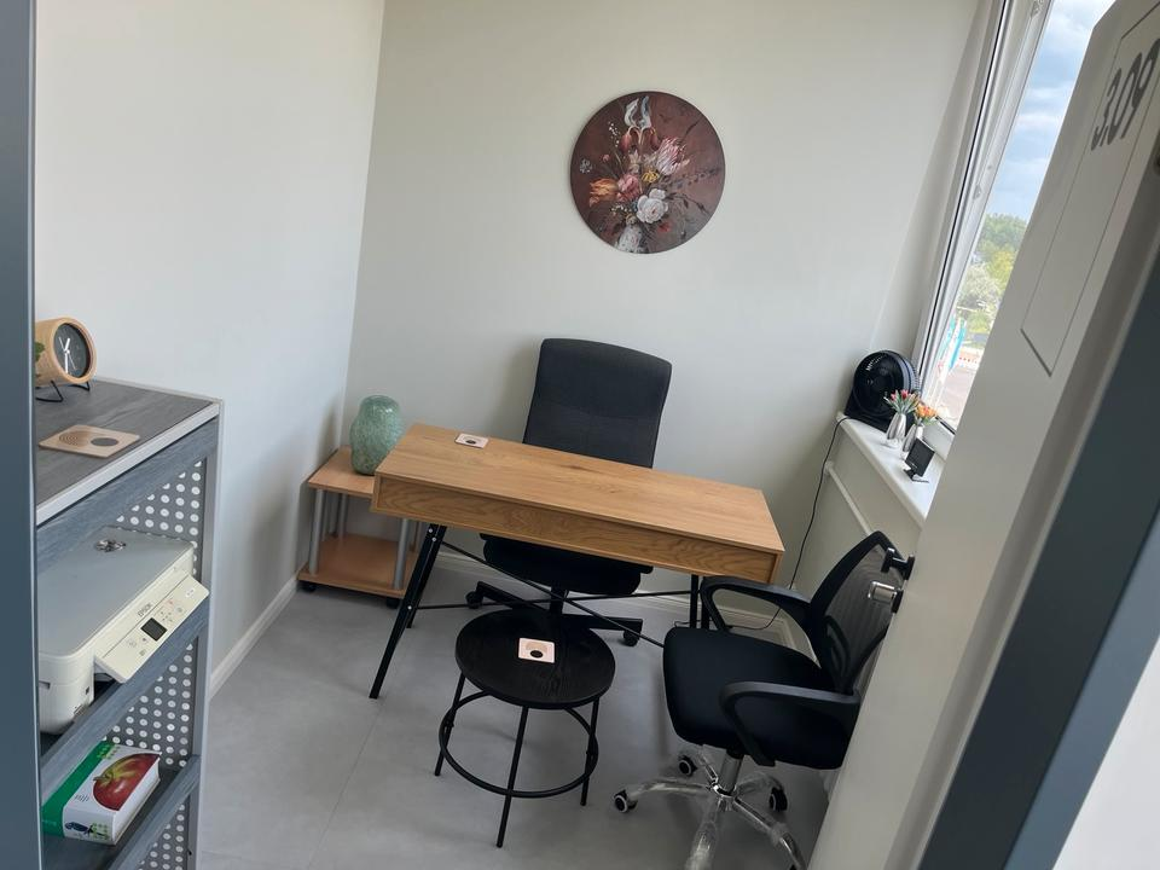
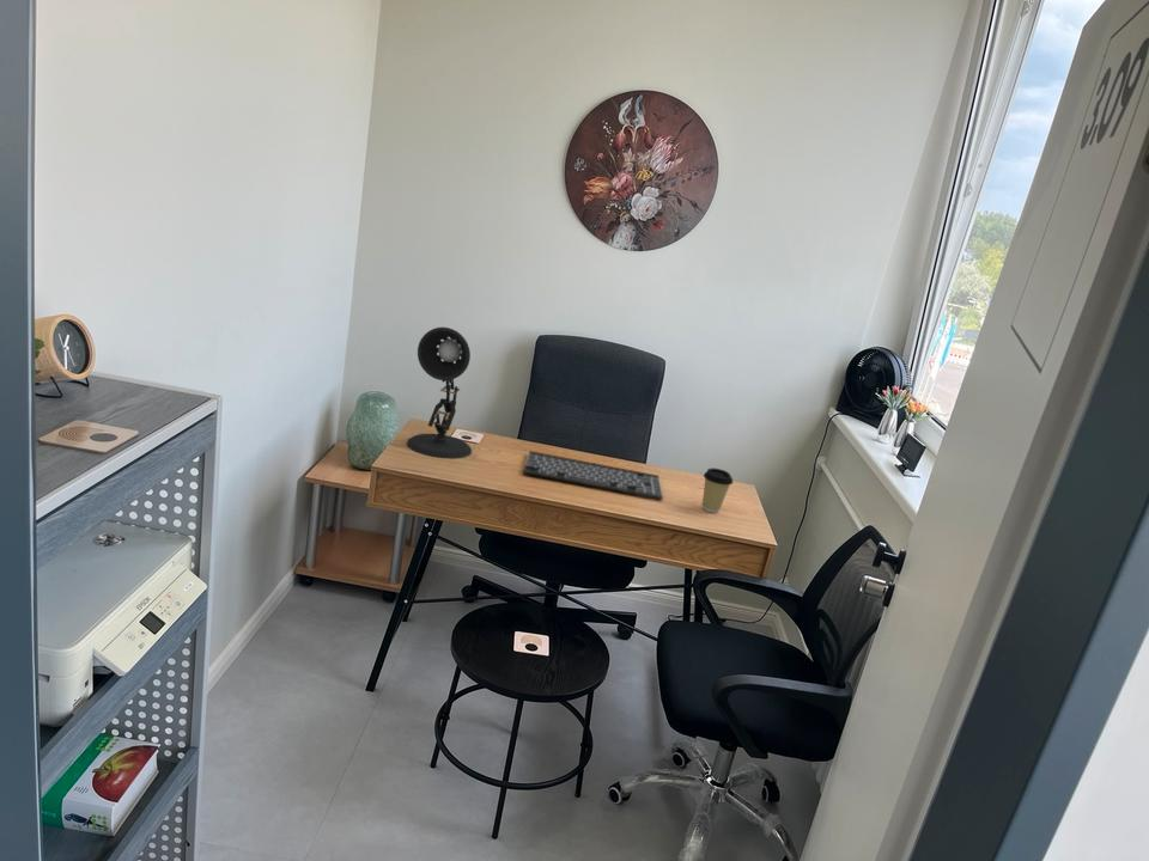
+ coffee cup (715, 490)
+ keyboard (594, 475)
+ desk lamp (448, 386)
